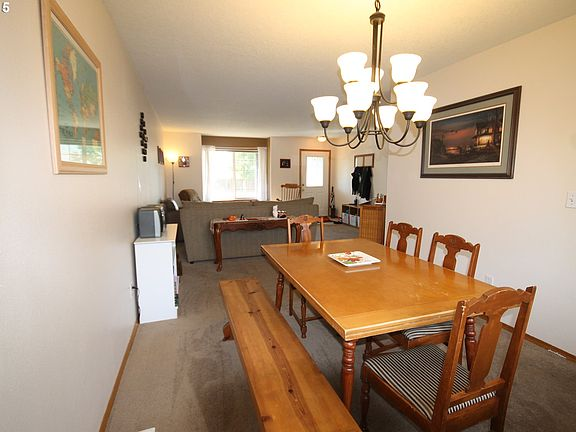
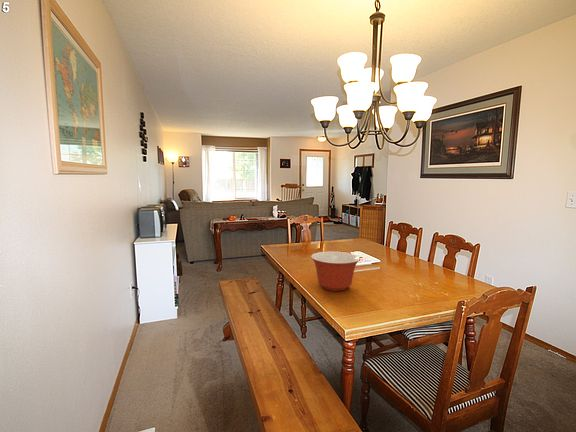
+ mixing bowl (334, 271)
